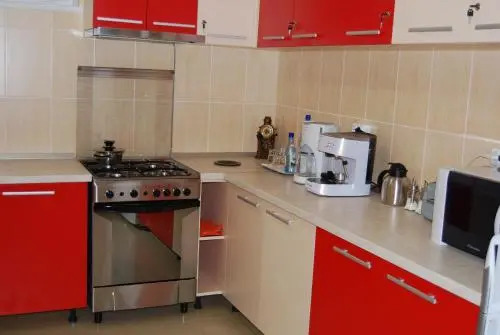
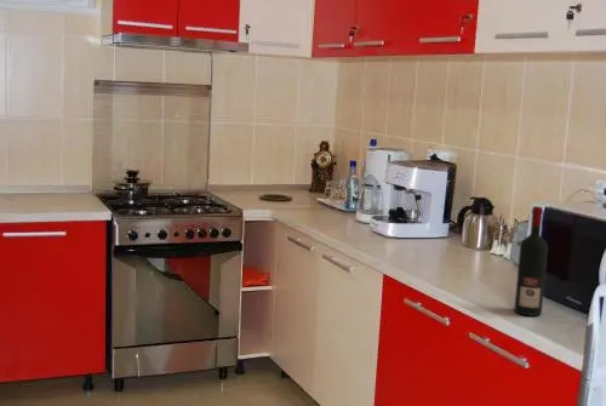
+ alcohol (532, 259)
